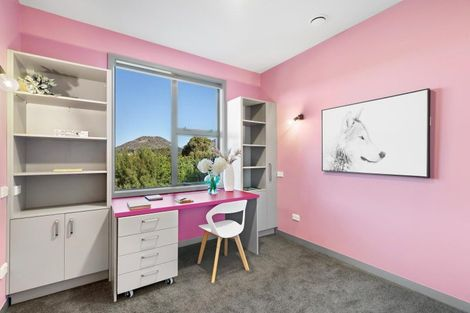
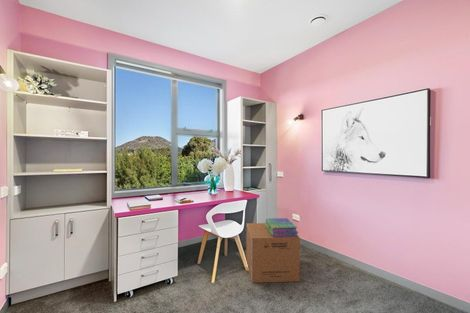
+ stack of books (280, 226)
+ cardboard box (270, 249)
